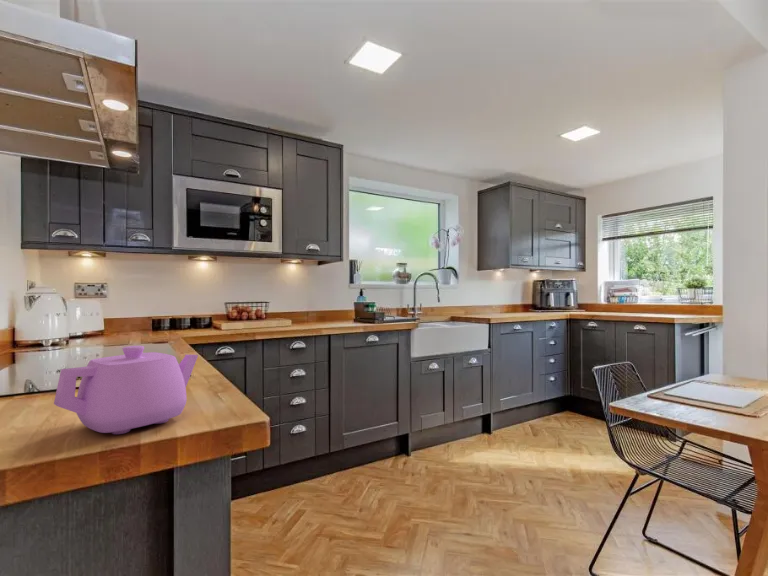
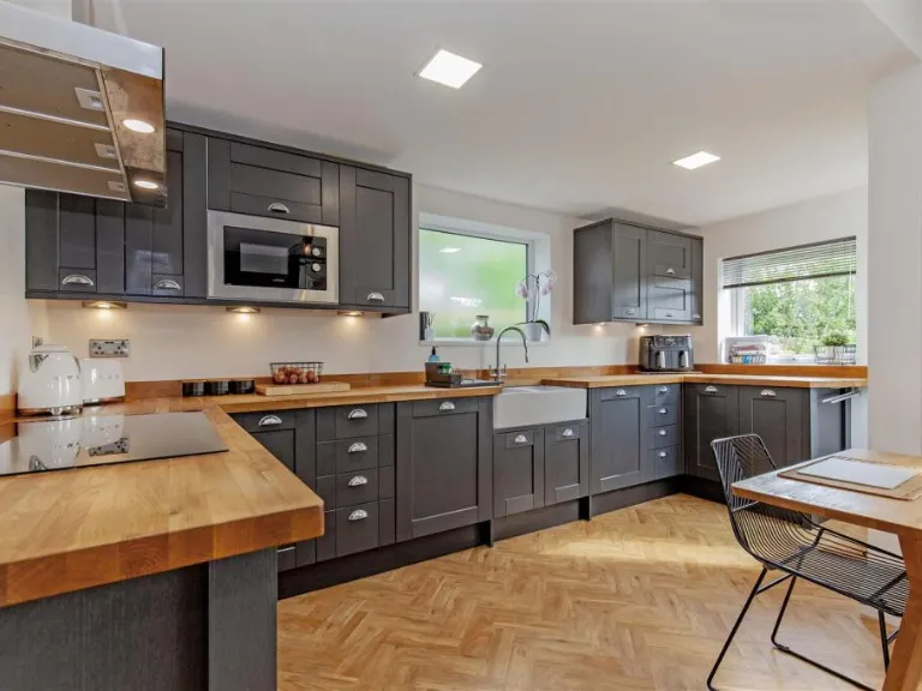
- teapot (135, 384)
